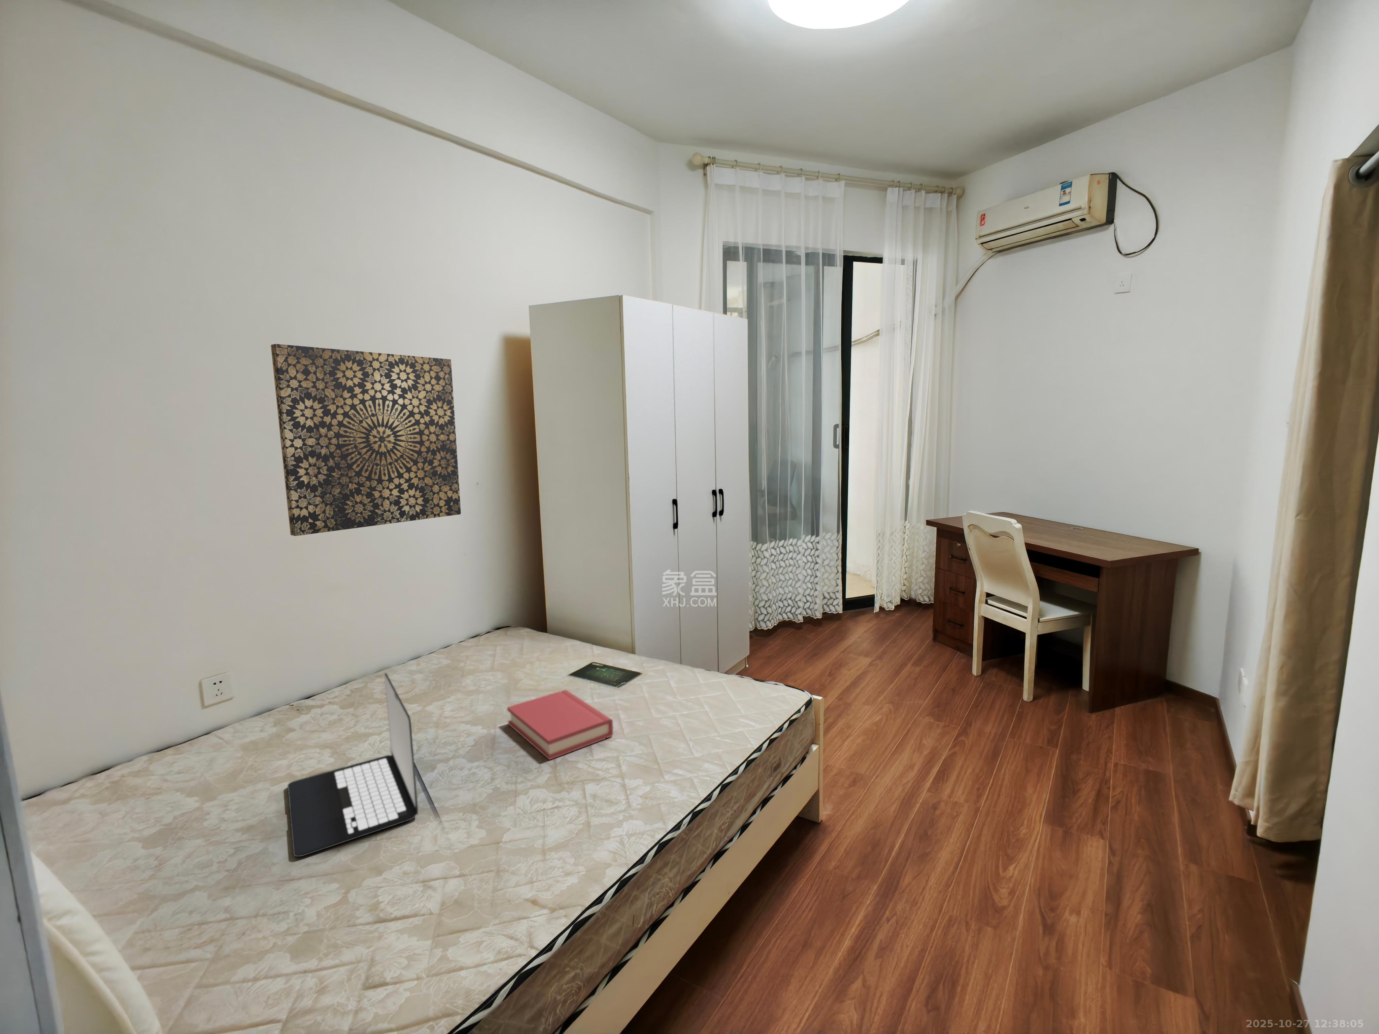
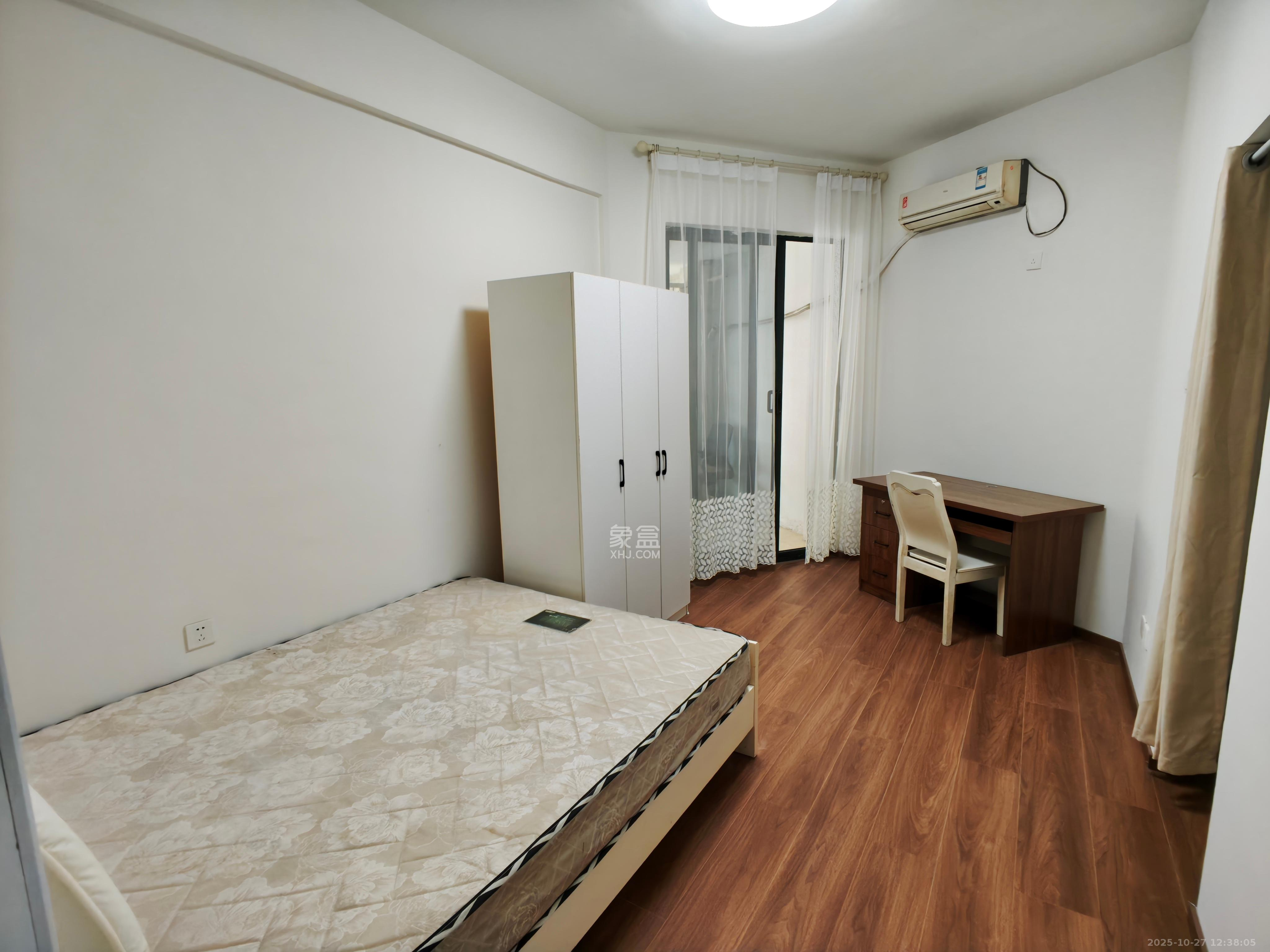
- hardback book (559, 721)
- wall art (378, 440)
- laptop (350, 766)
